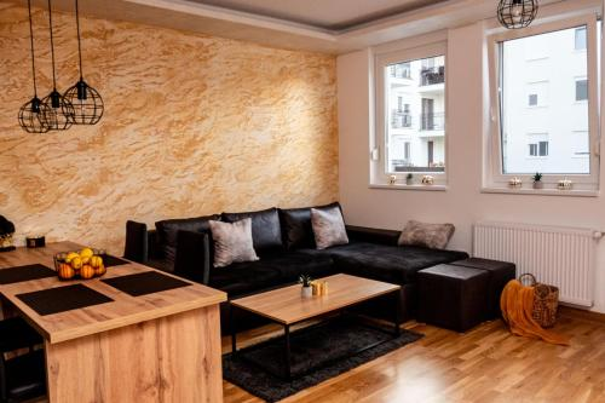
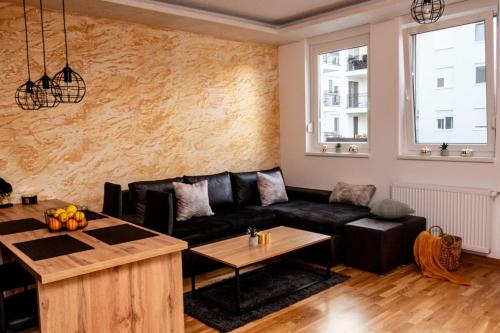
+ decorative pillow (390, 208)
